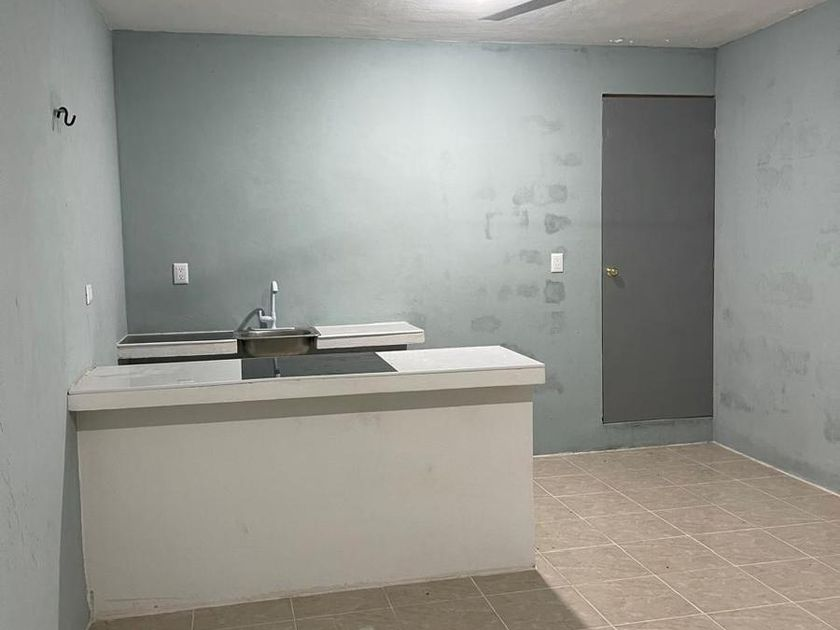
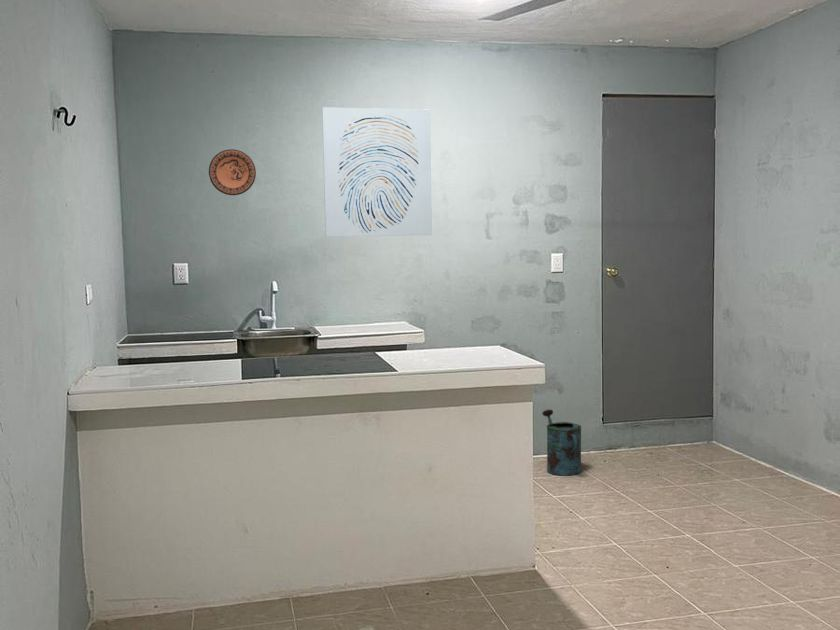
+ decorative plate (232, 172)
+ watering can (560, 442)
+ wall art (378, 172)
